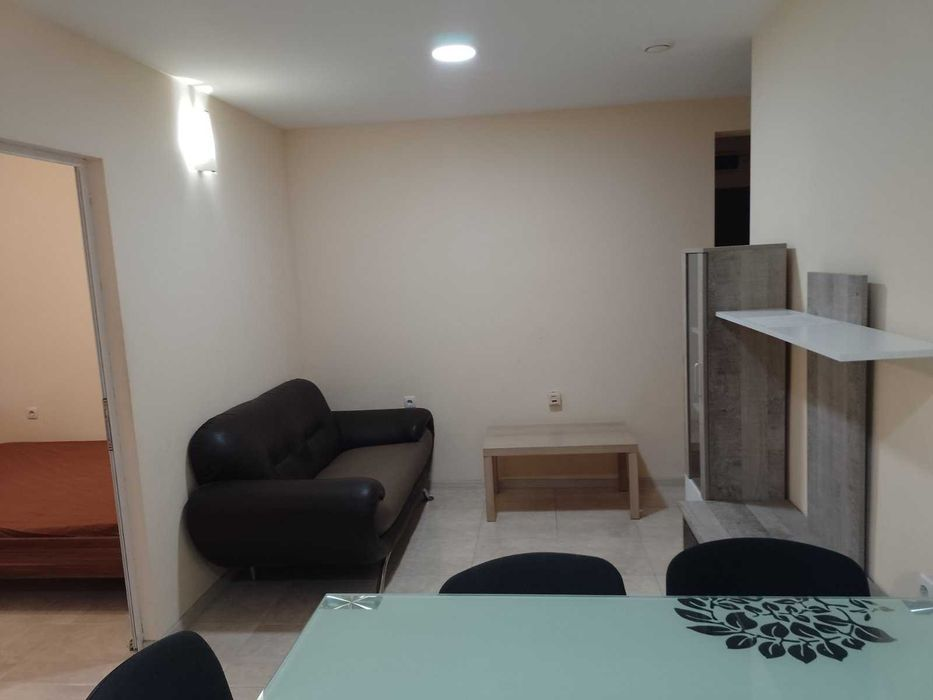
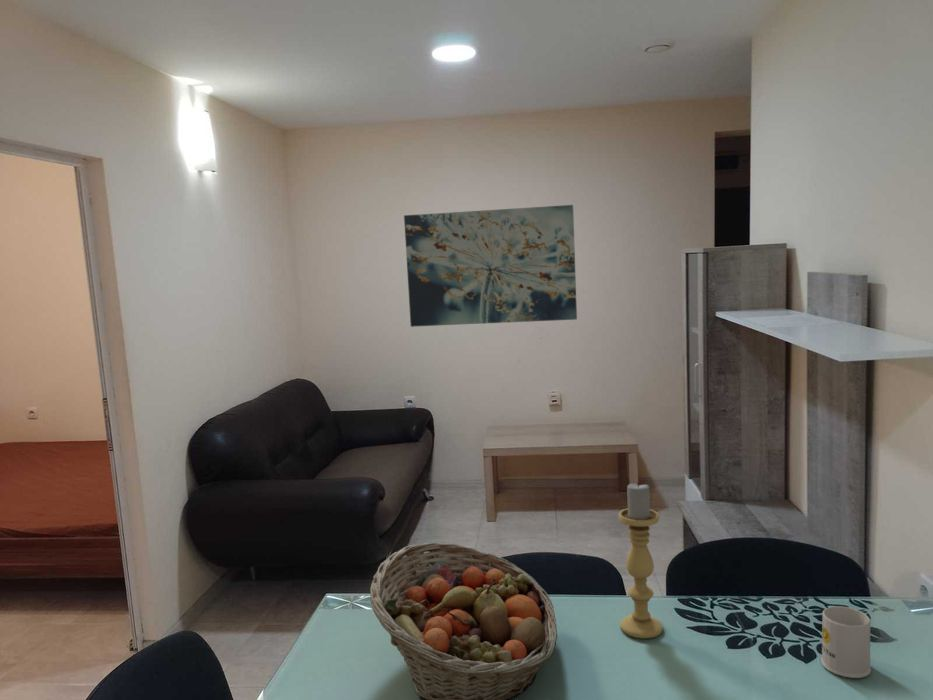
+ fruit basket (466, 615)
+ mug (841, 637)
+ wall art (490, 267)
+ candle holder (639, 555)
